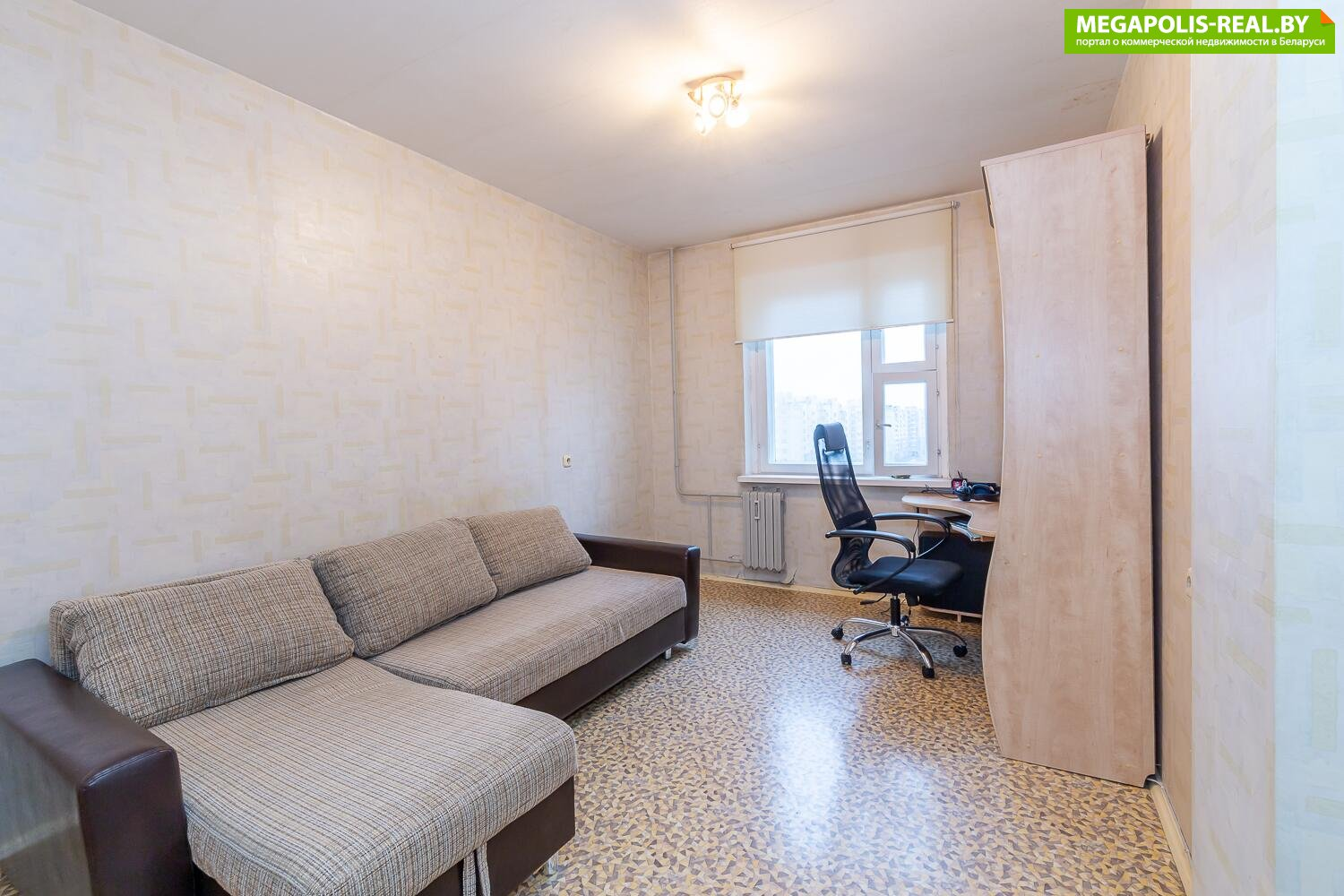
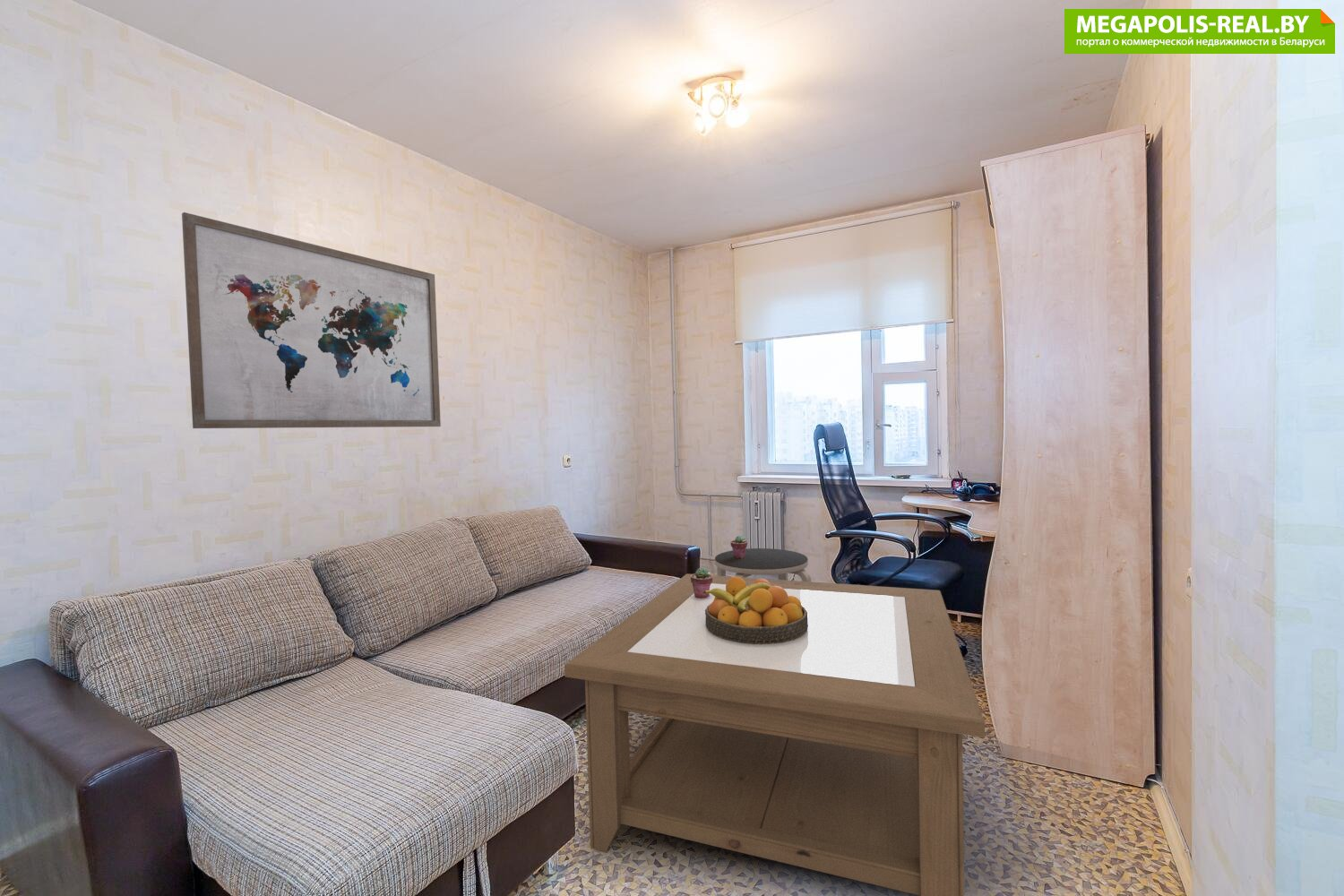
+ potted succulent (702, 581)
+ side table (779, 579)
+ coffee table (784, 701)
+ fruit bowl (755, 603)
+ potted succulent (738, 546)
+ wall art (333, 338)
